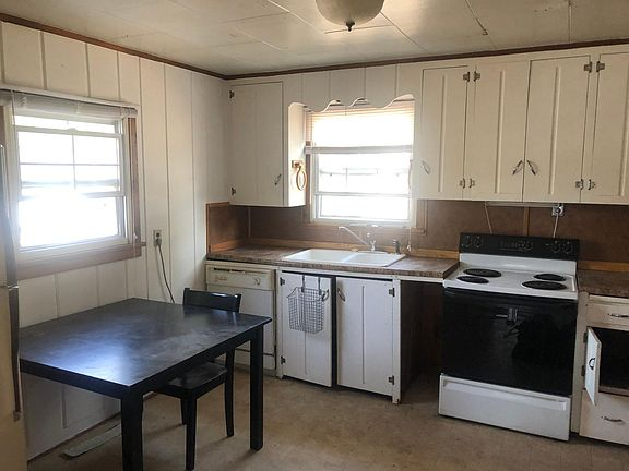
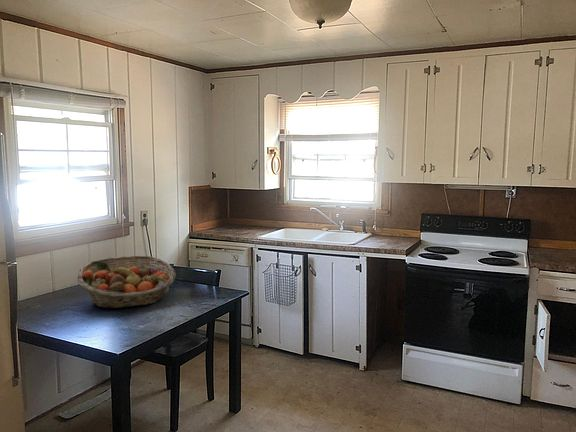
+ fruit basket (127, 280)
